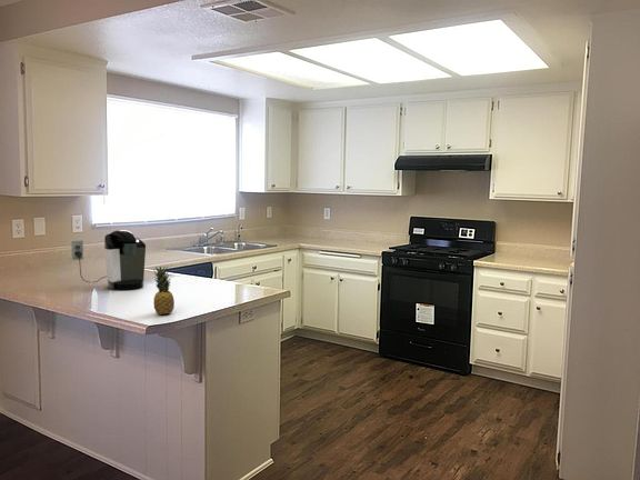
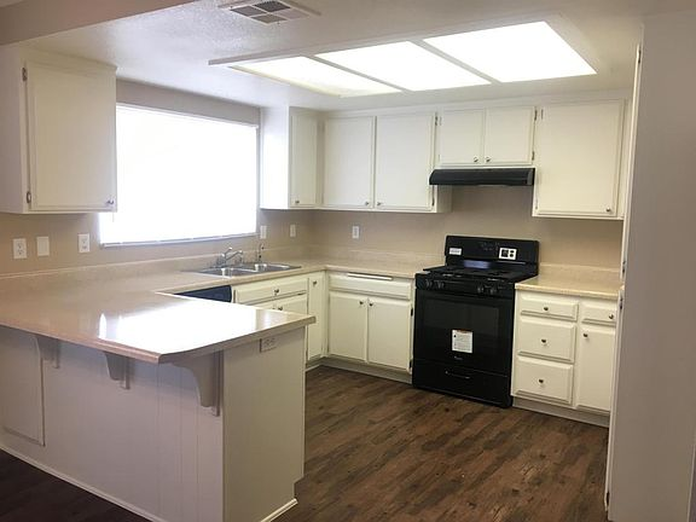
- coffee maker (113, 259)
- fruit (163, 289)
